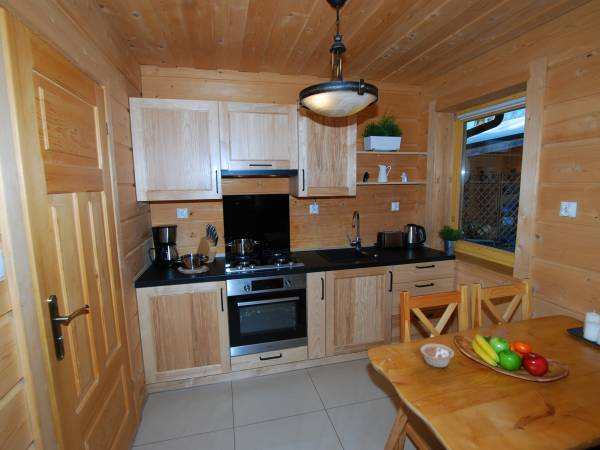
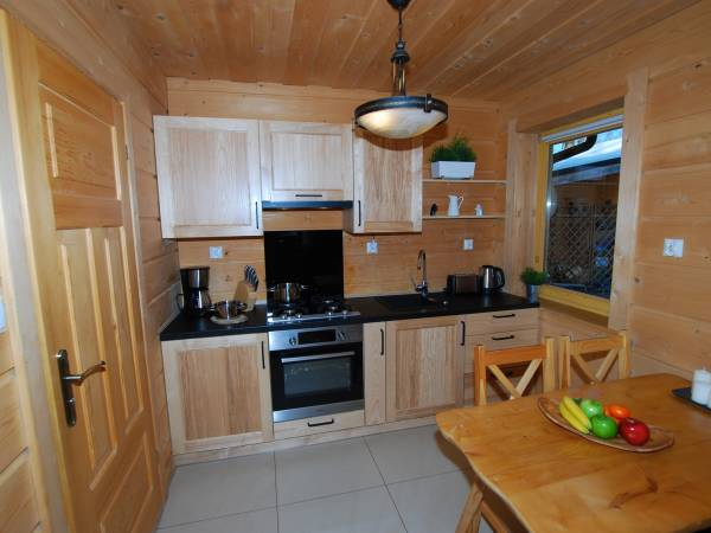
- legume (437, 354)
